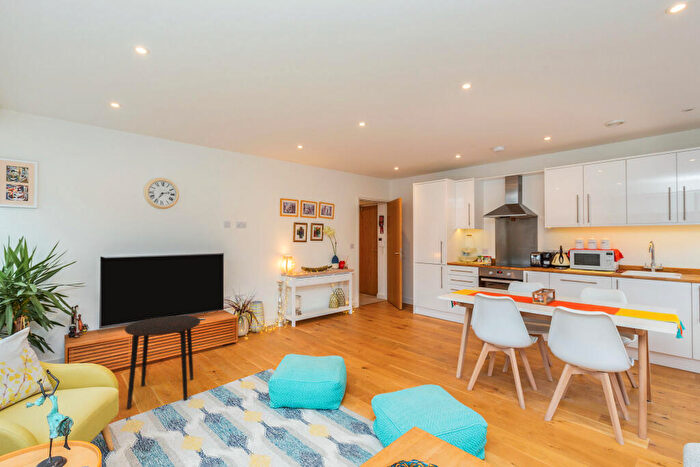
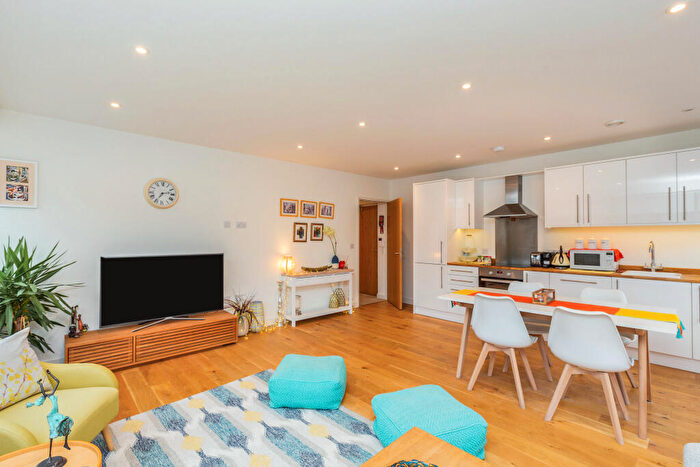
- side table (181, 357)
